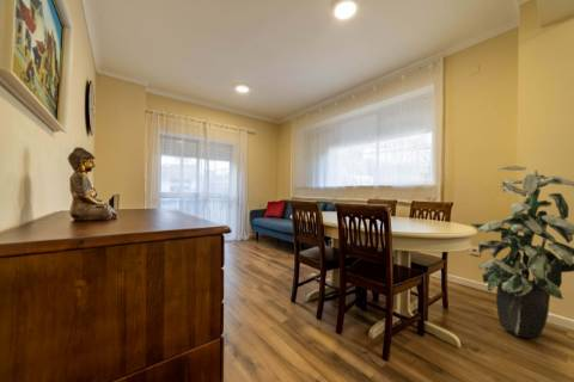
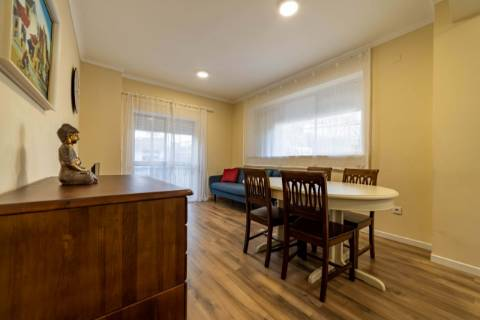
- indoor plant (521, 247)
